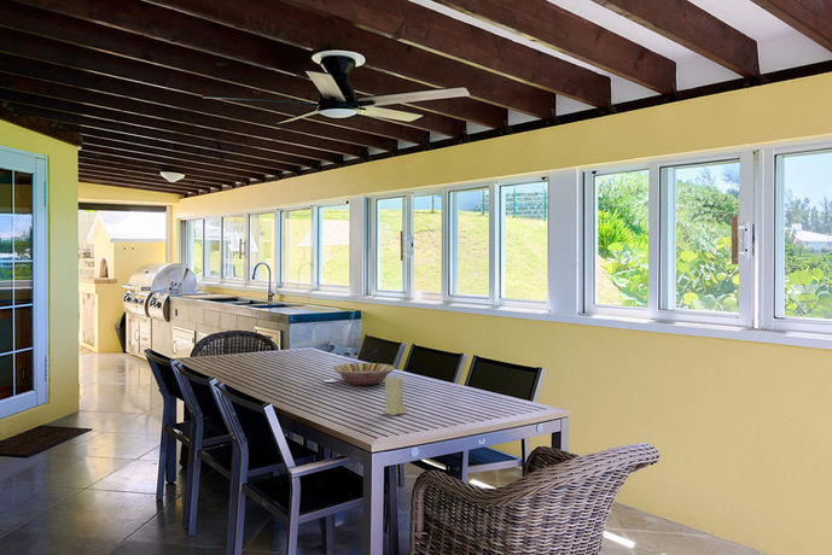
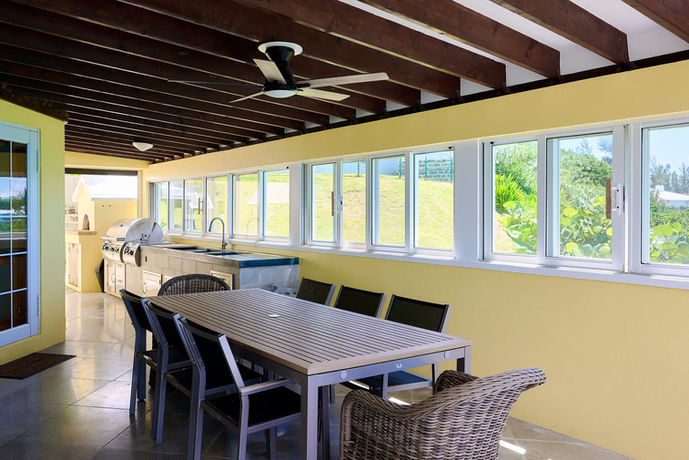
- serving bowl (363, 374)
- candle (394, 393)
